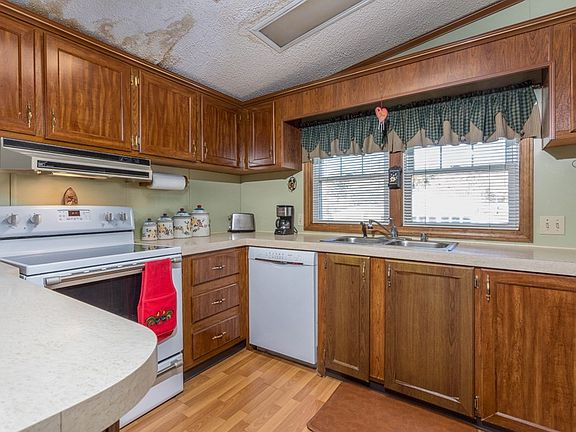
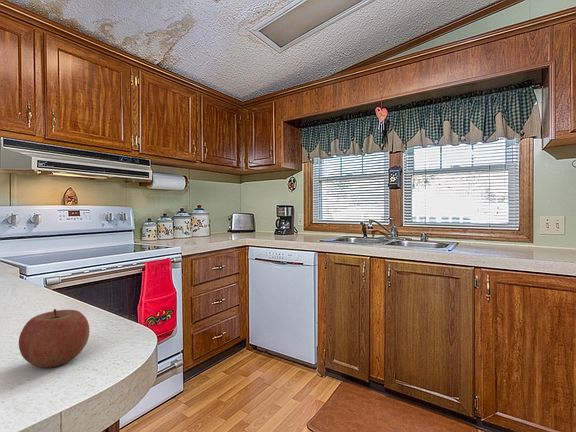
+ apple (55, 334)
